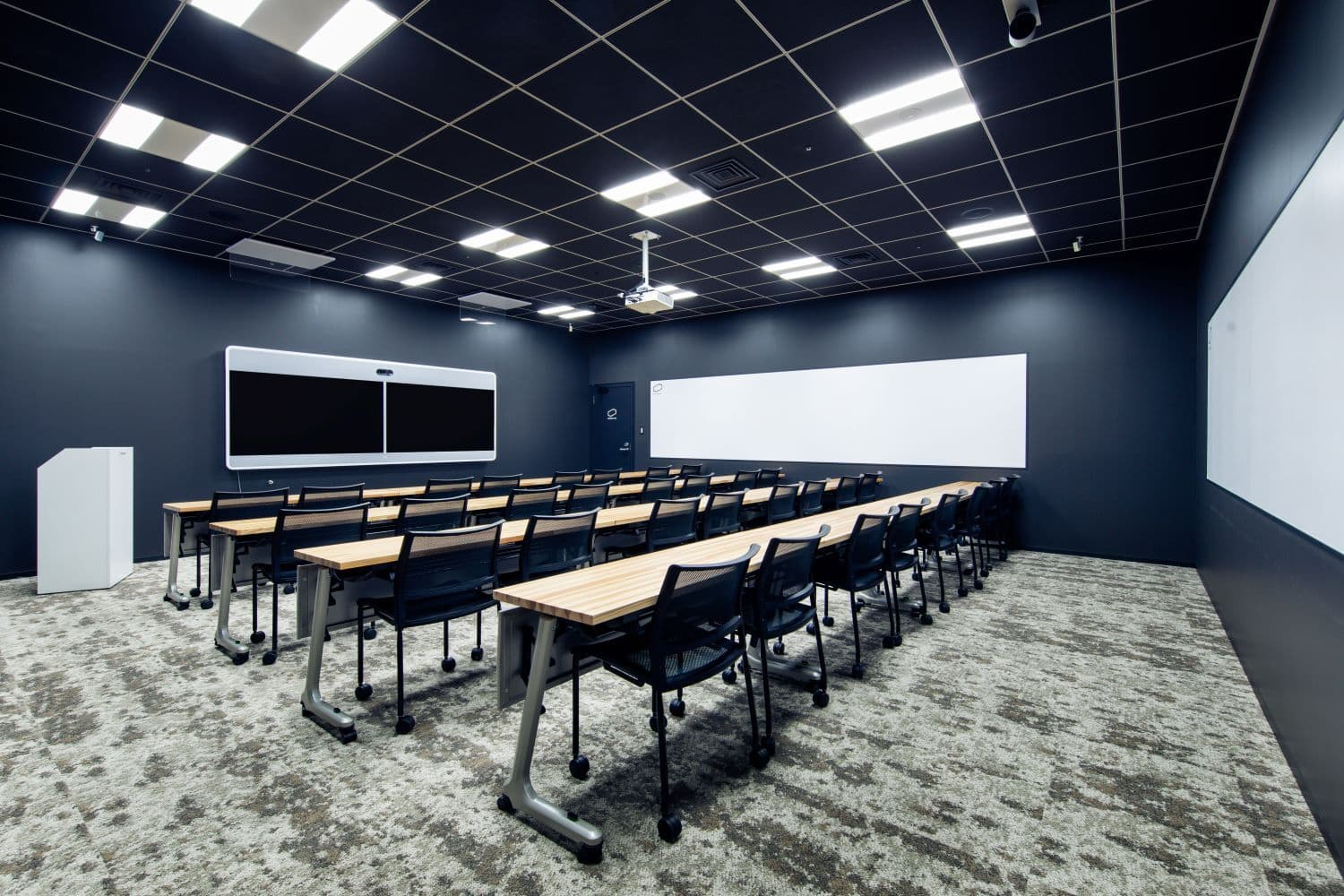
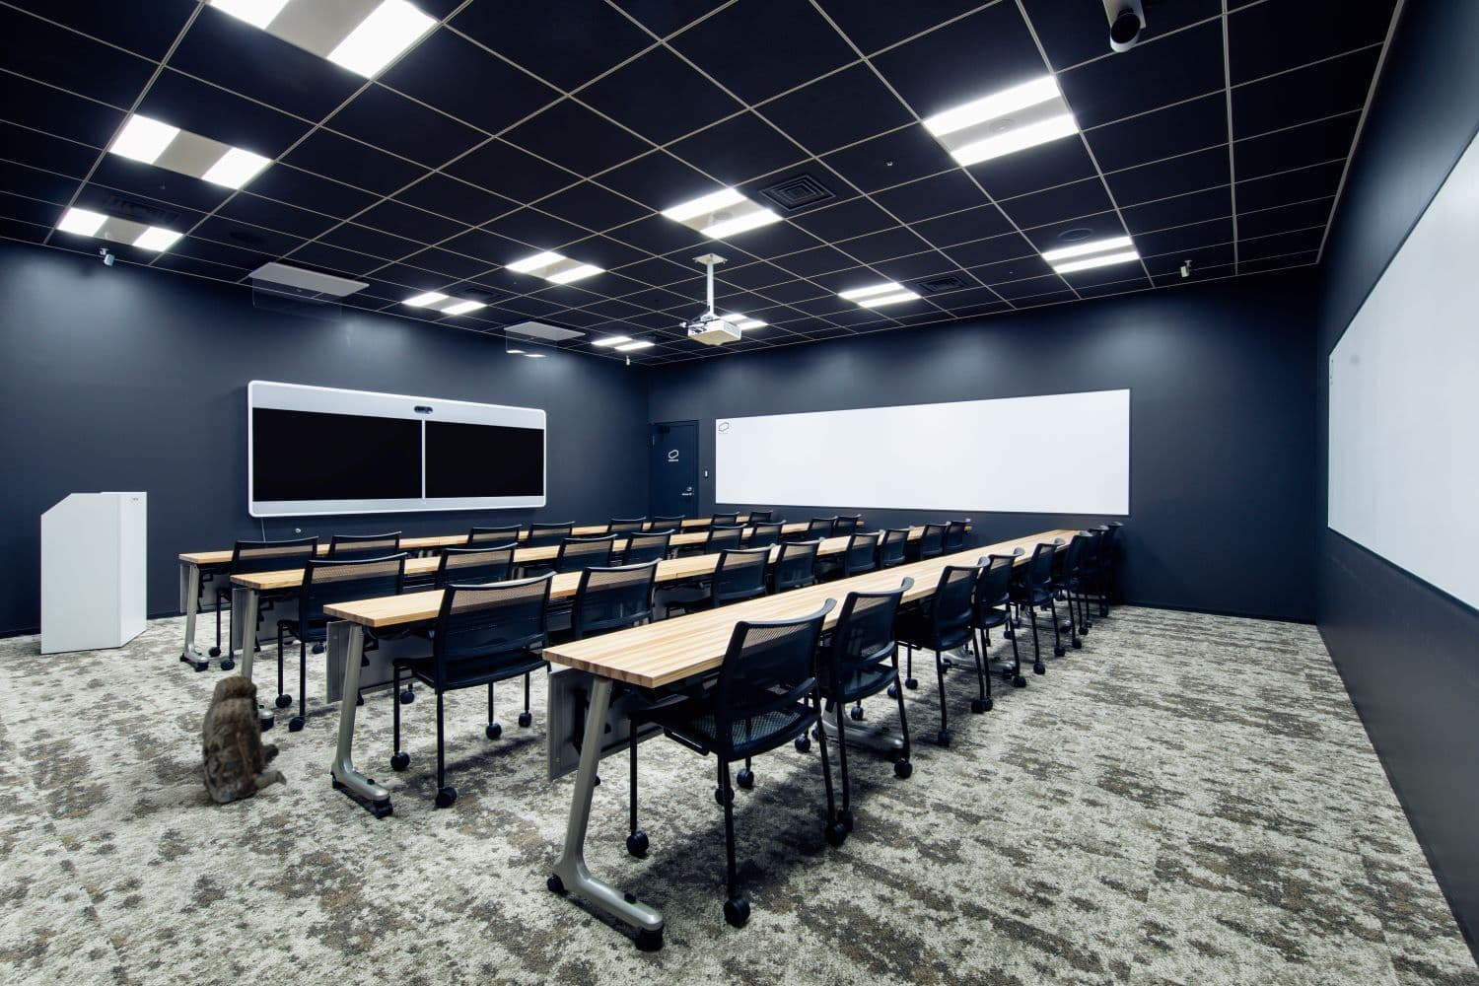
+ backpack (239, 732)
